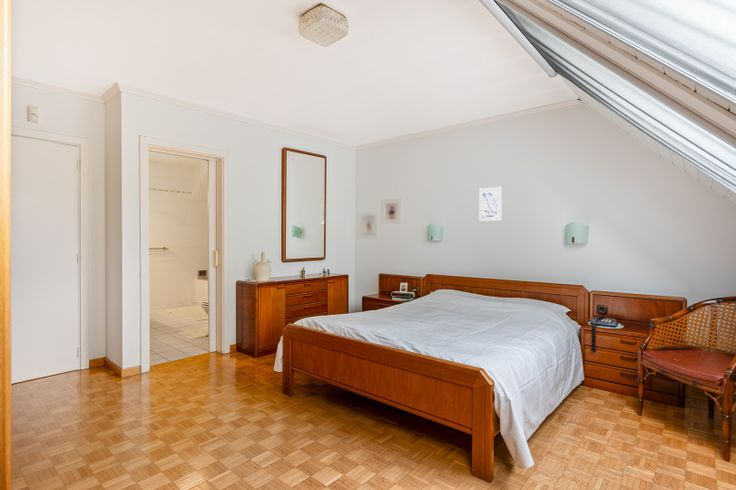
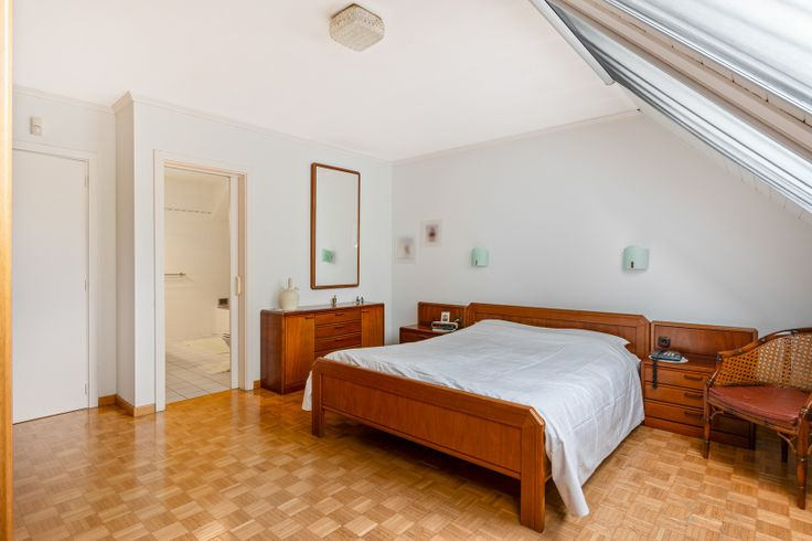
- wall art (490, 204)
